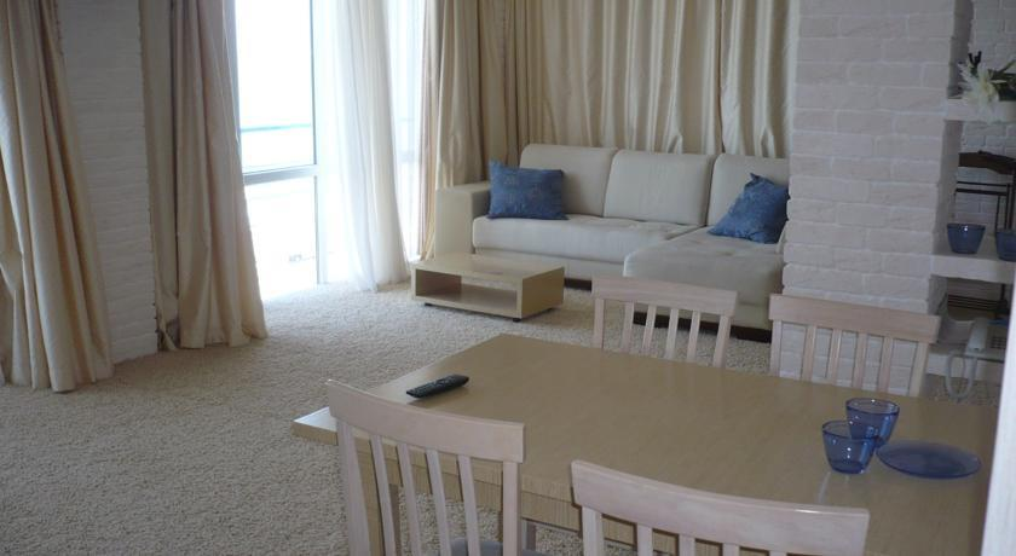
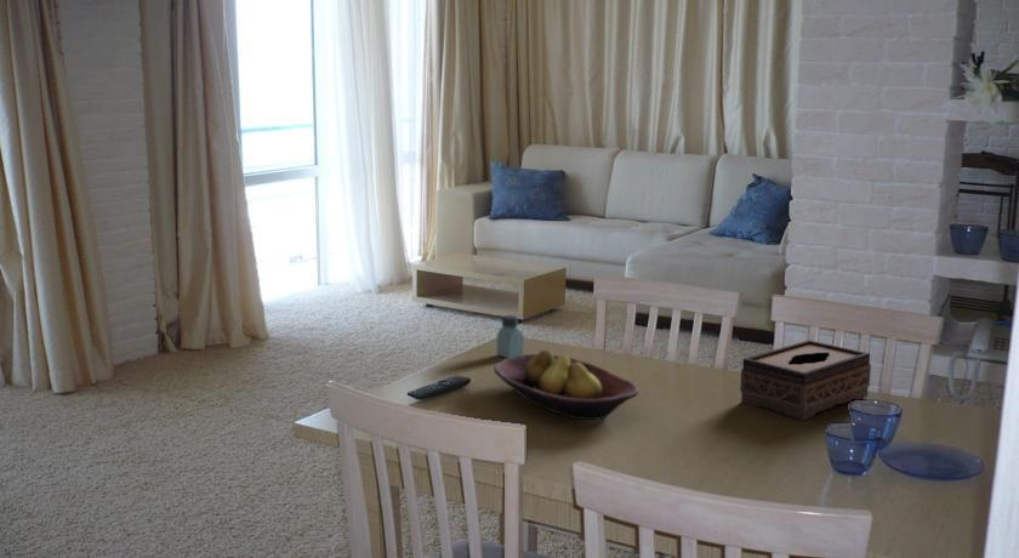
+ tissue box (805, 377)
+ saltshaker (509, 336)
+ fruit bowl (563, 378)
